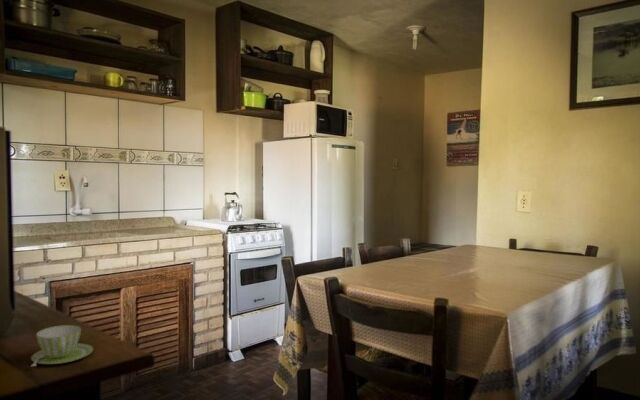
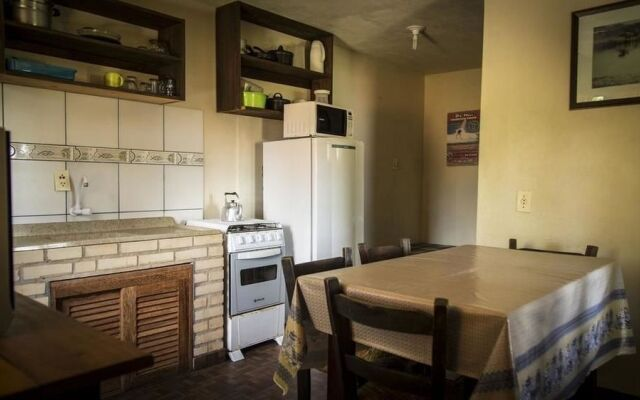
- cup (62, 343)
